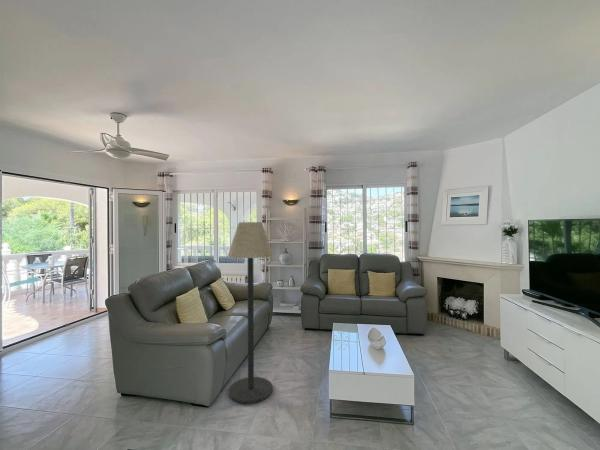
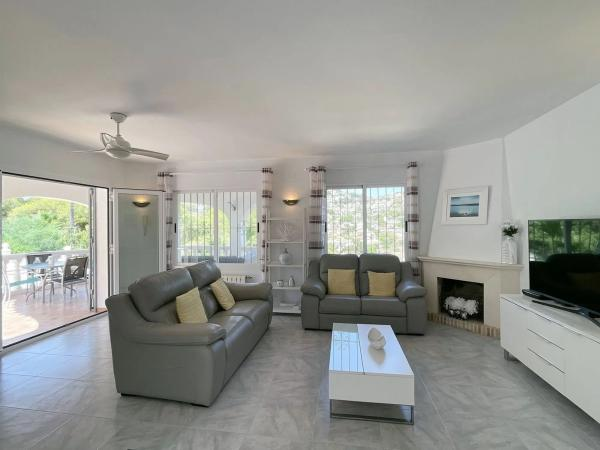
- floor lamp (250, 306)
